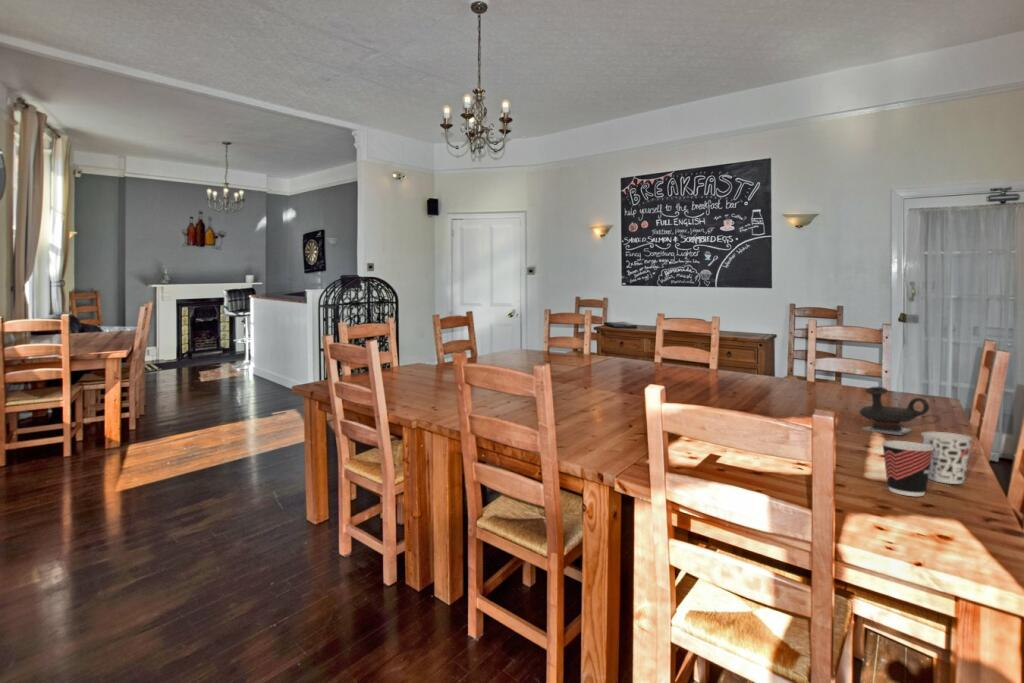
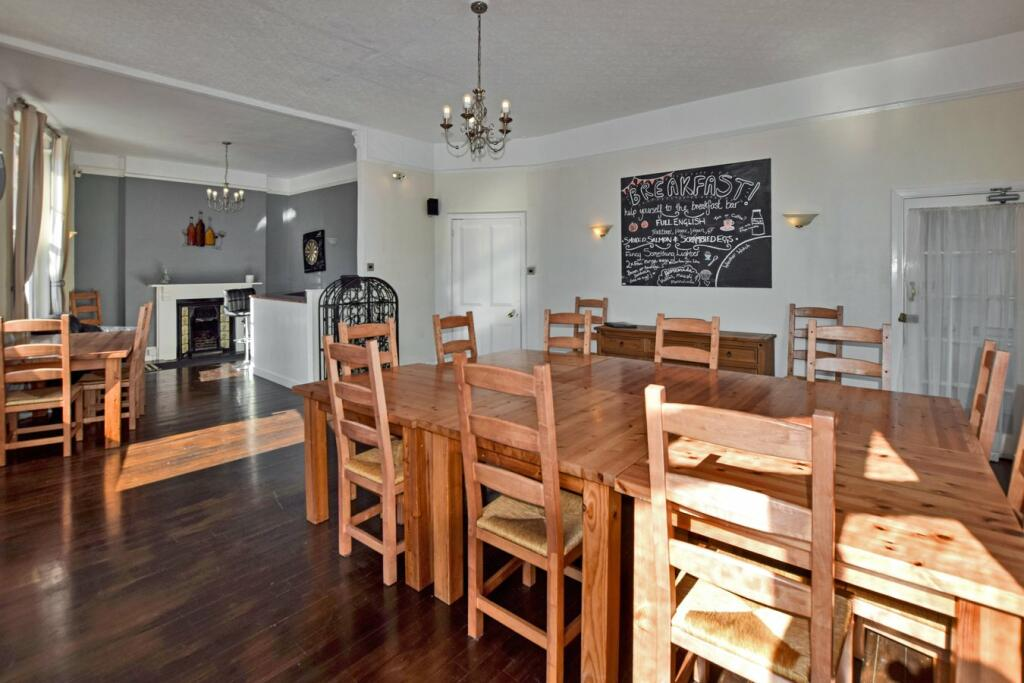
- cup (945, 457)
- cup (906, 468)
- teapot (891, 409)
